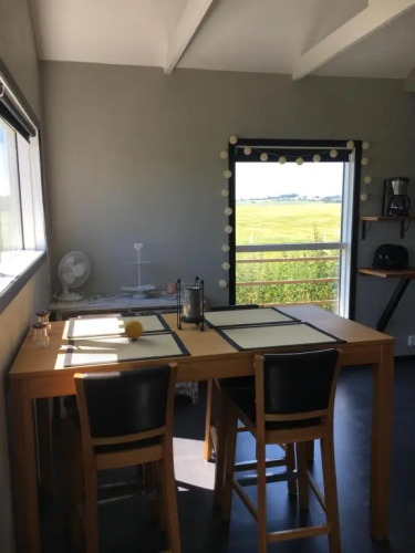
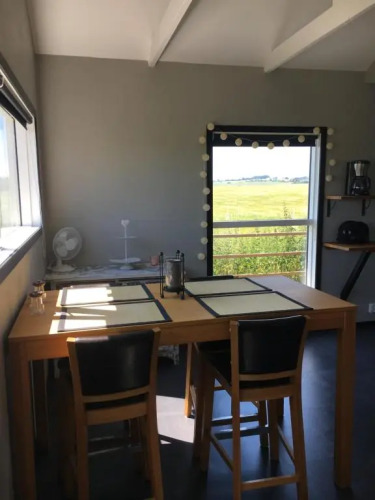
- fruit (134, 330)
